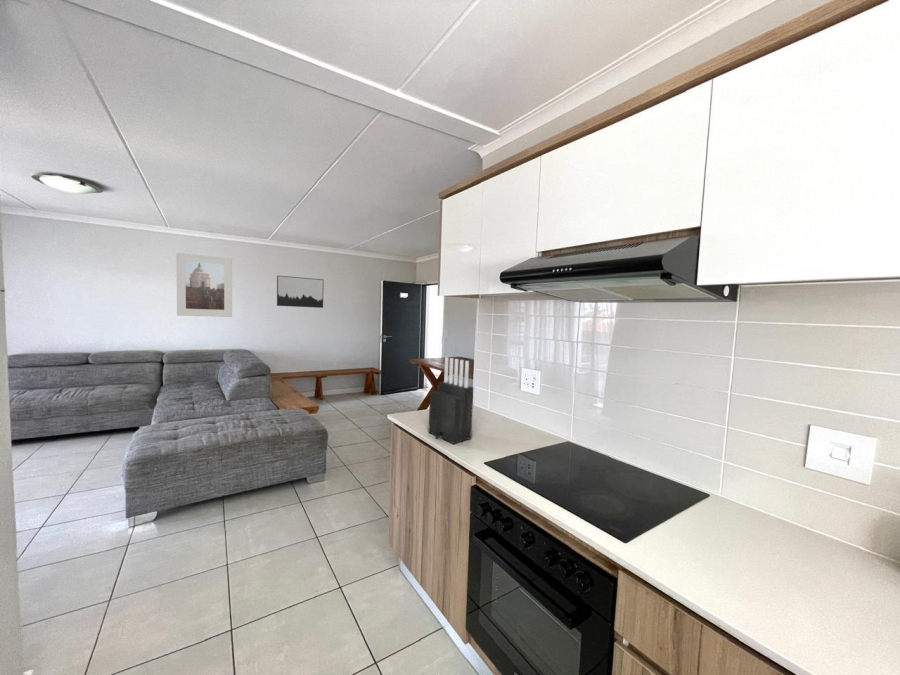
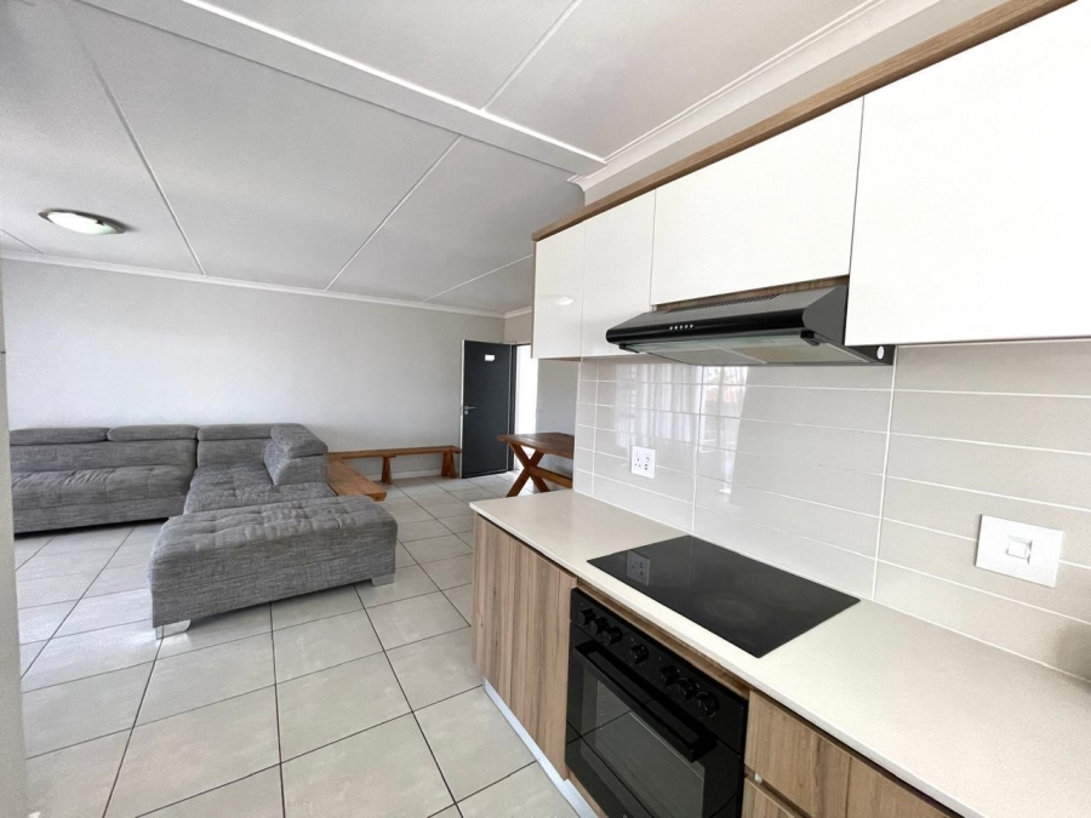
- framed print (205, 286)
- wall art (300, 292)
- knife block (448, 398)
